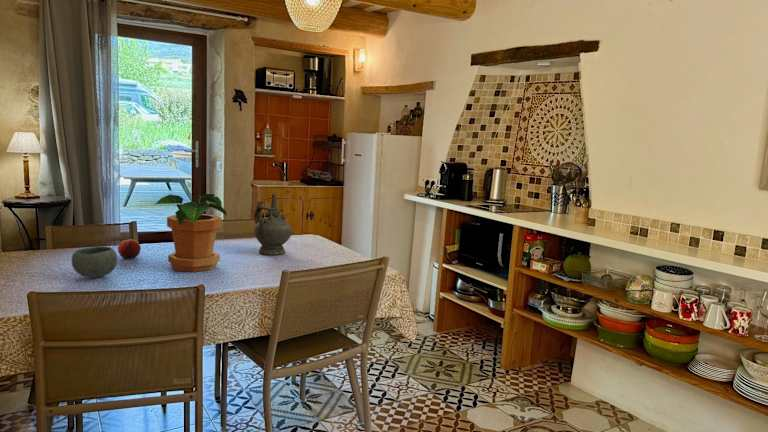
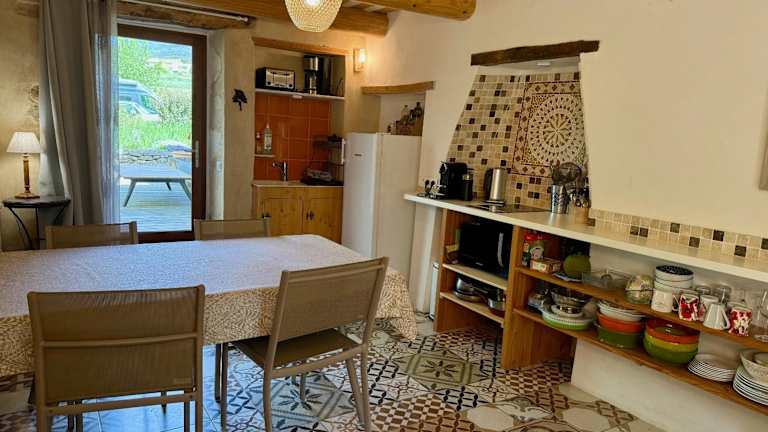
- potted plant (189, 231)
- bowl (95, 262)
- apple (129, 248)
- ceremonial vessel (271, 222)
